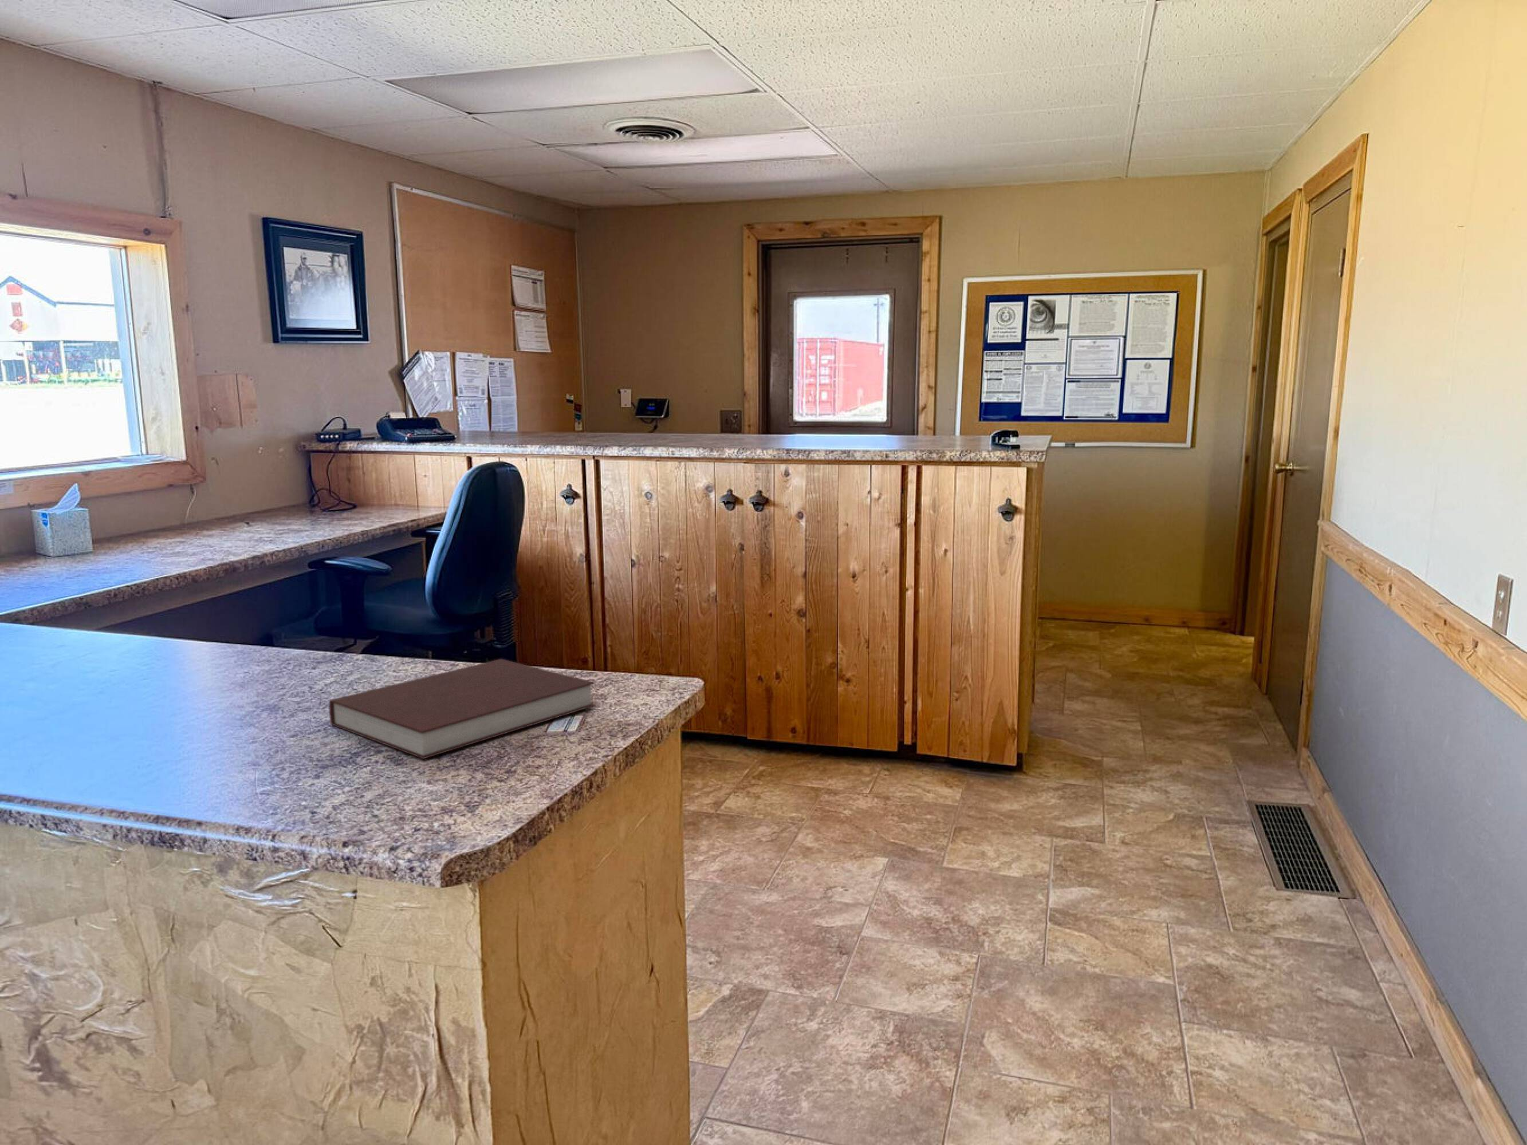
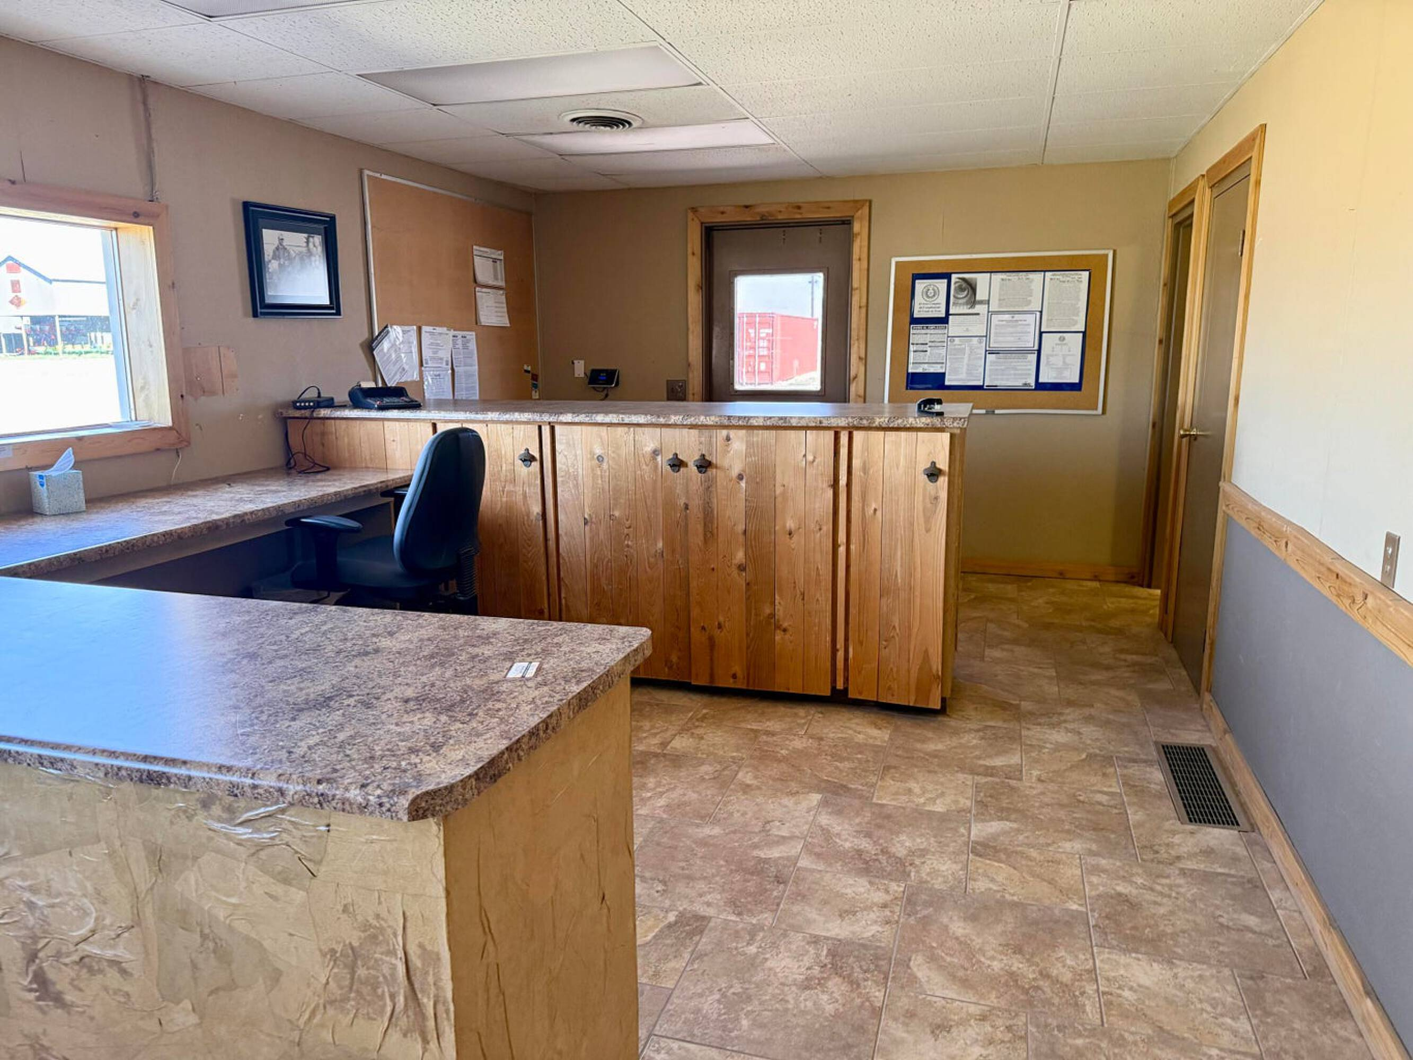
- notebook (466, 702)
